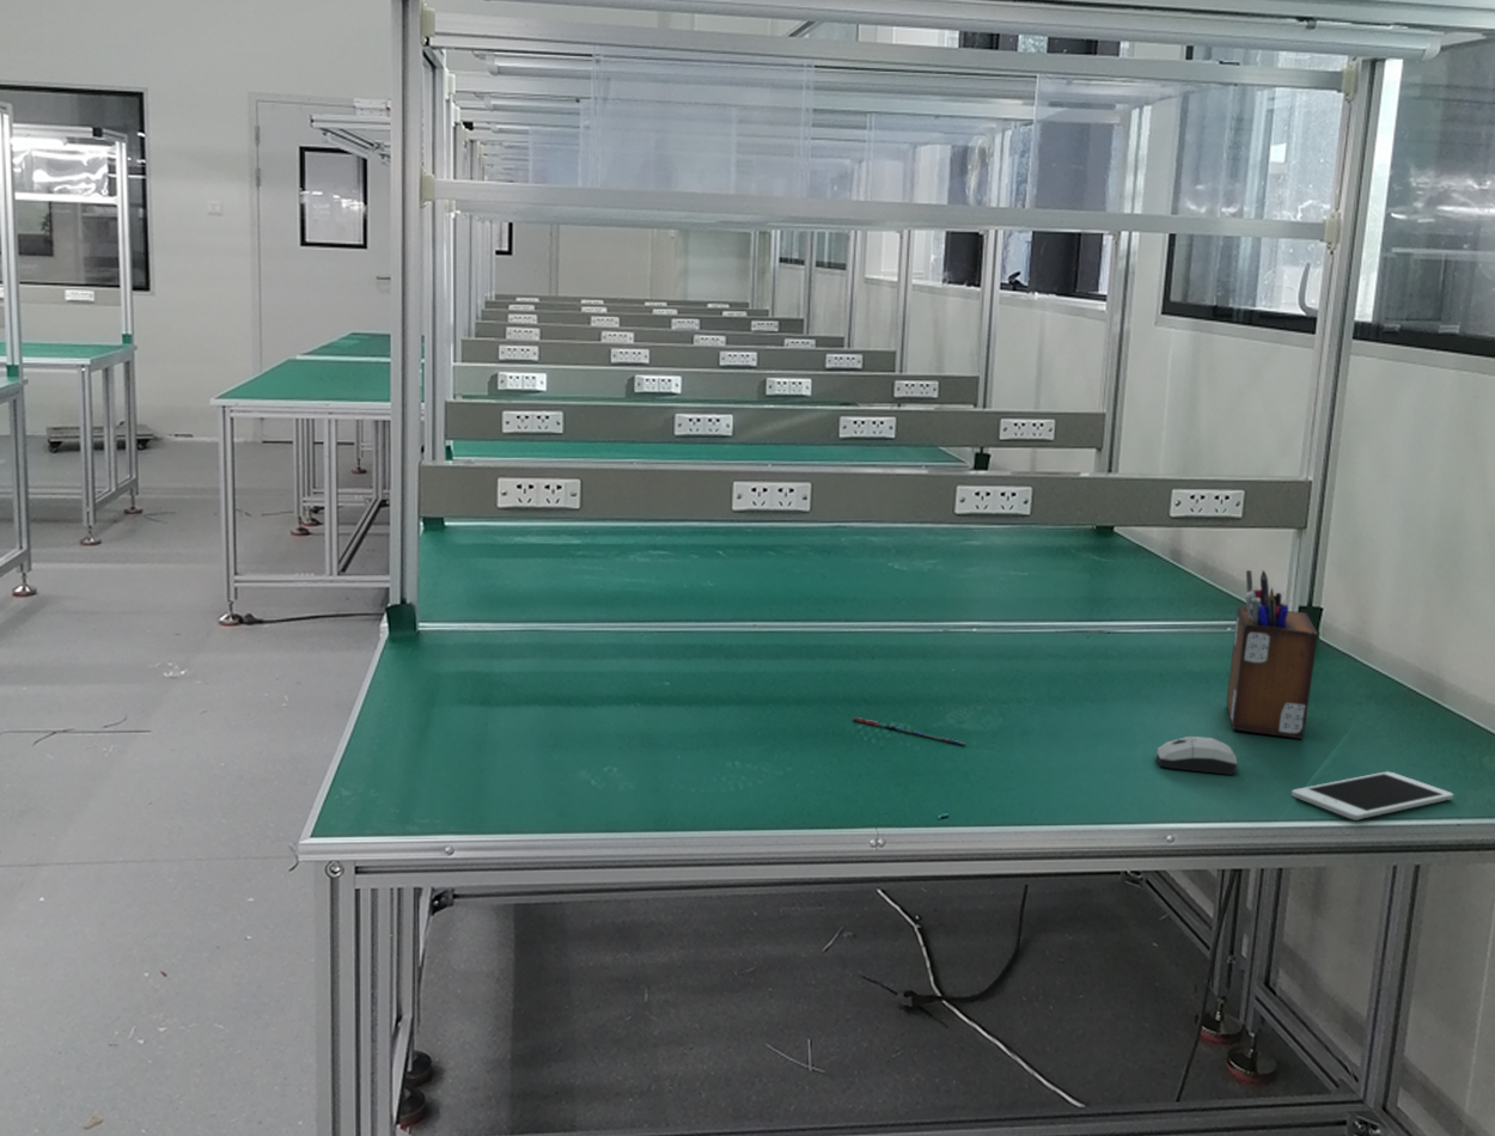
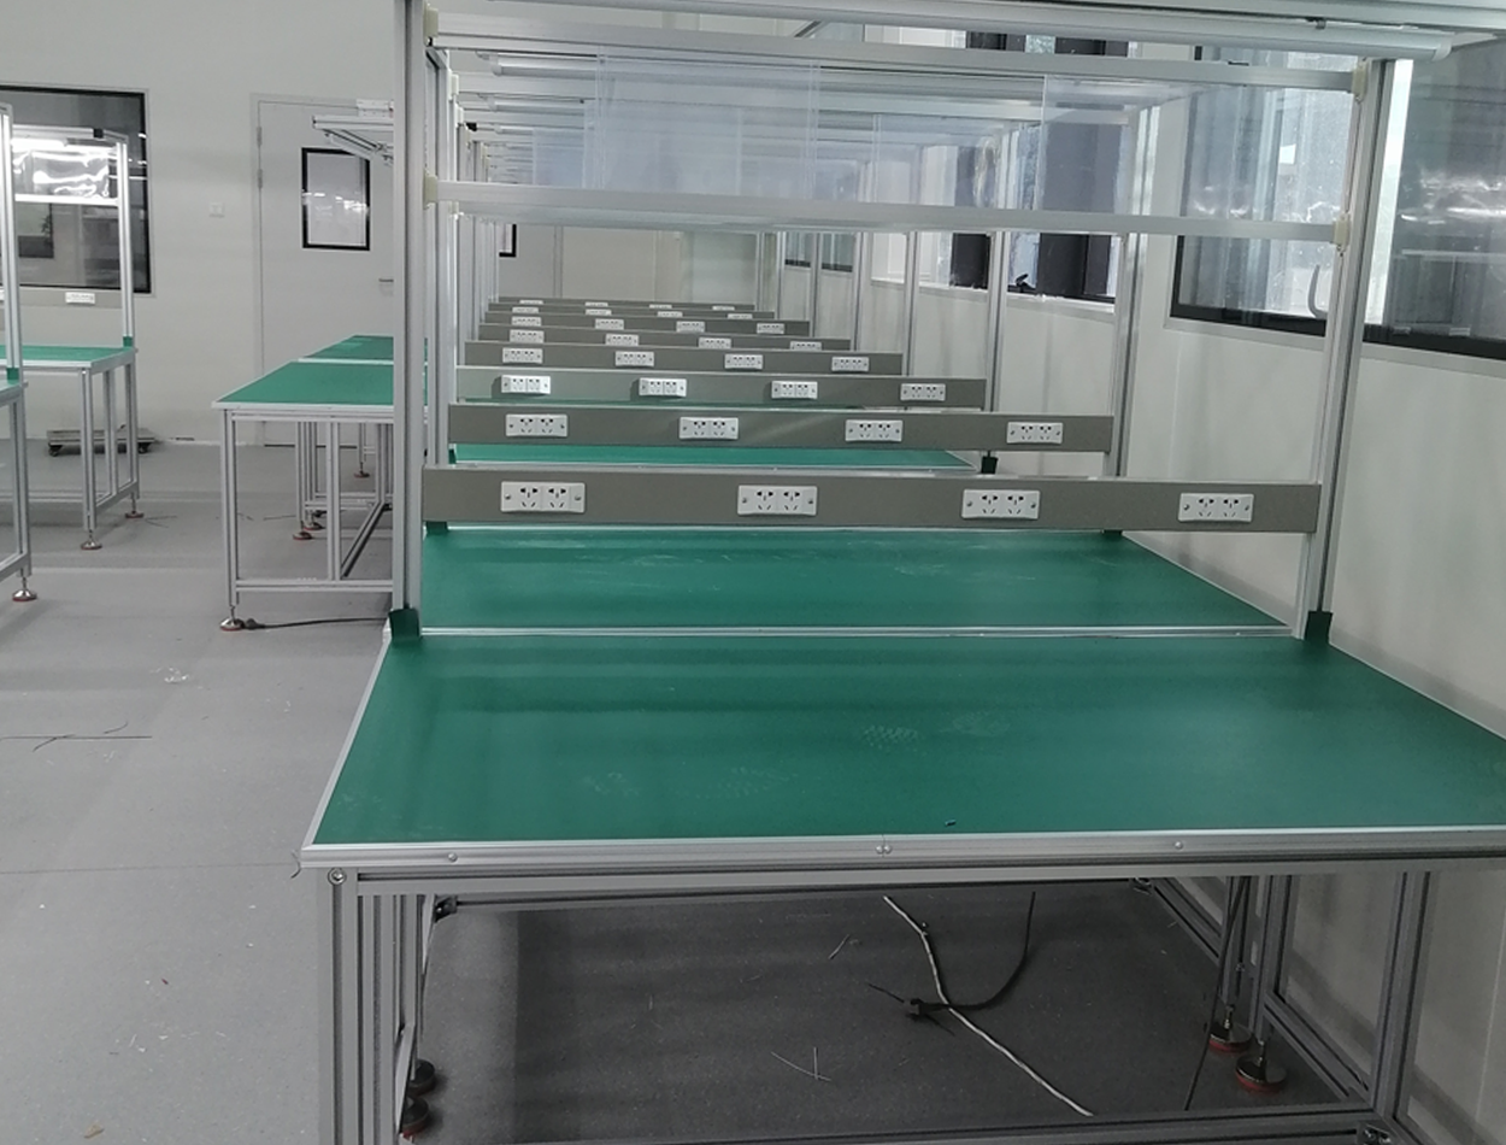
- computer mouse (1197, 752)
- pen (908, 731)
- cell phone (1373, 794)
- desk organizer (1271, 651)
